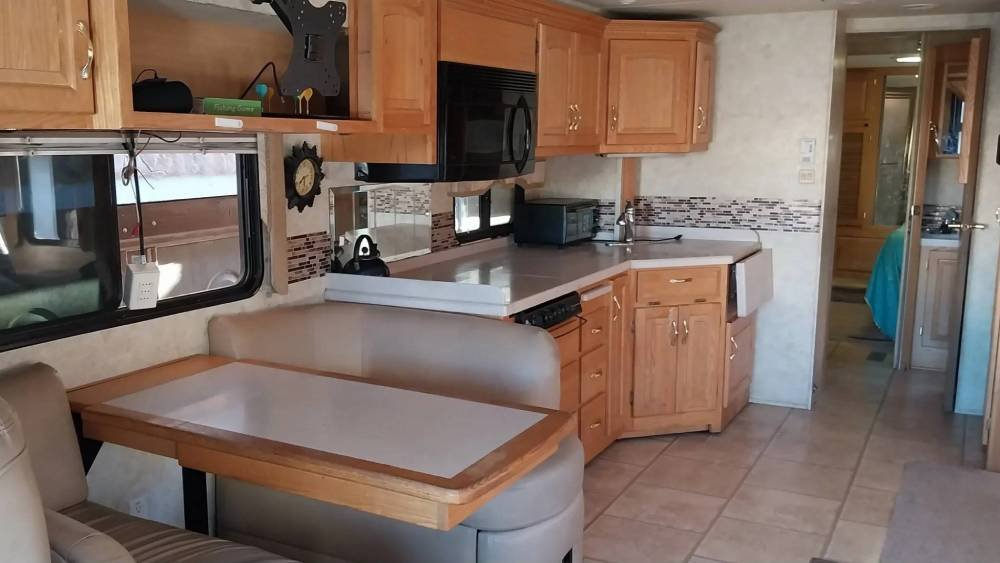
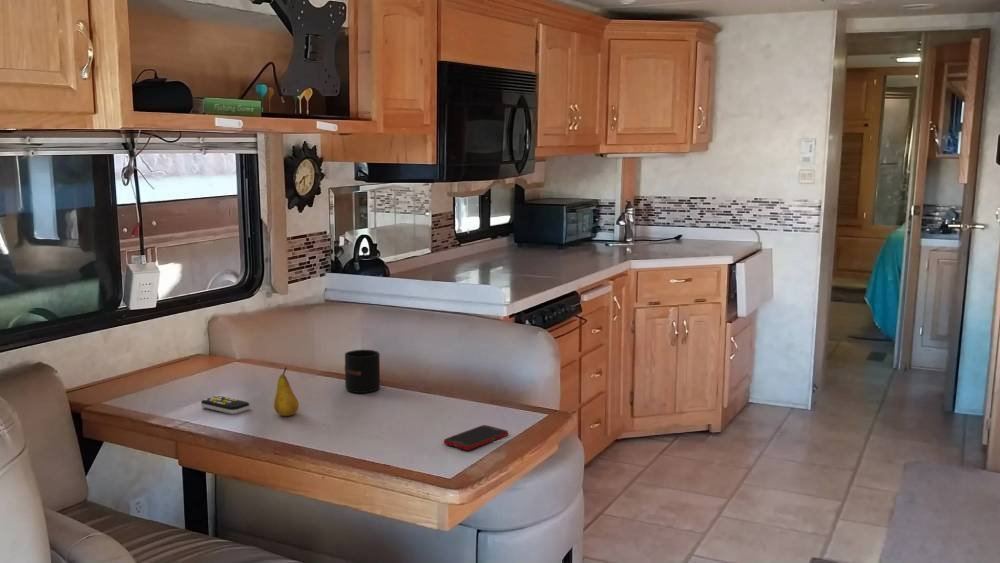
+ cell phone (476, 437)
+ mug (360, 370)
+ remote control (225, 404)
+ fruit (285, 391)
